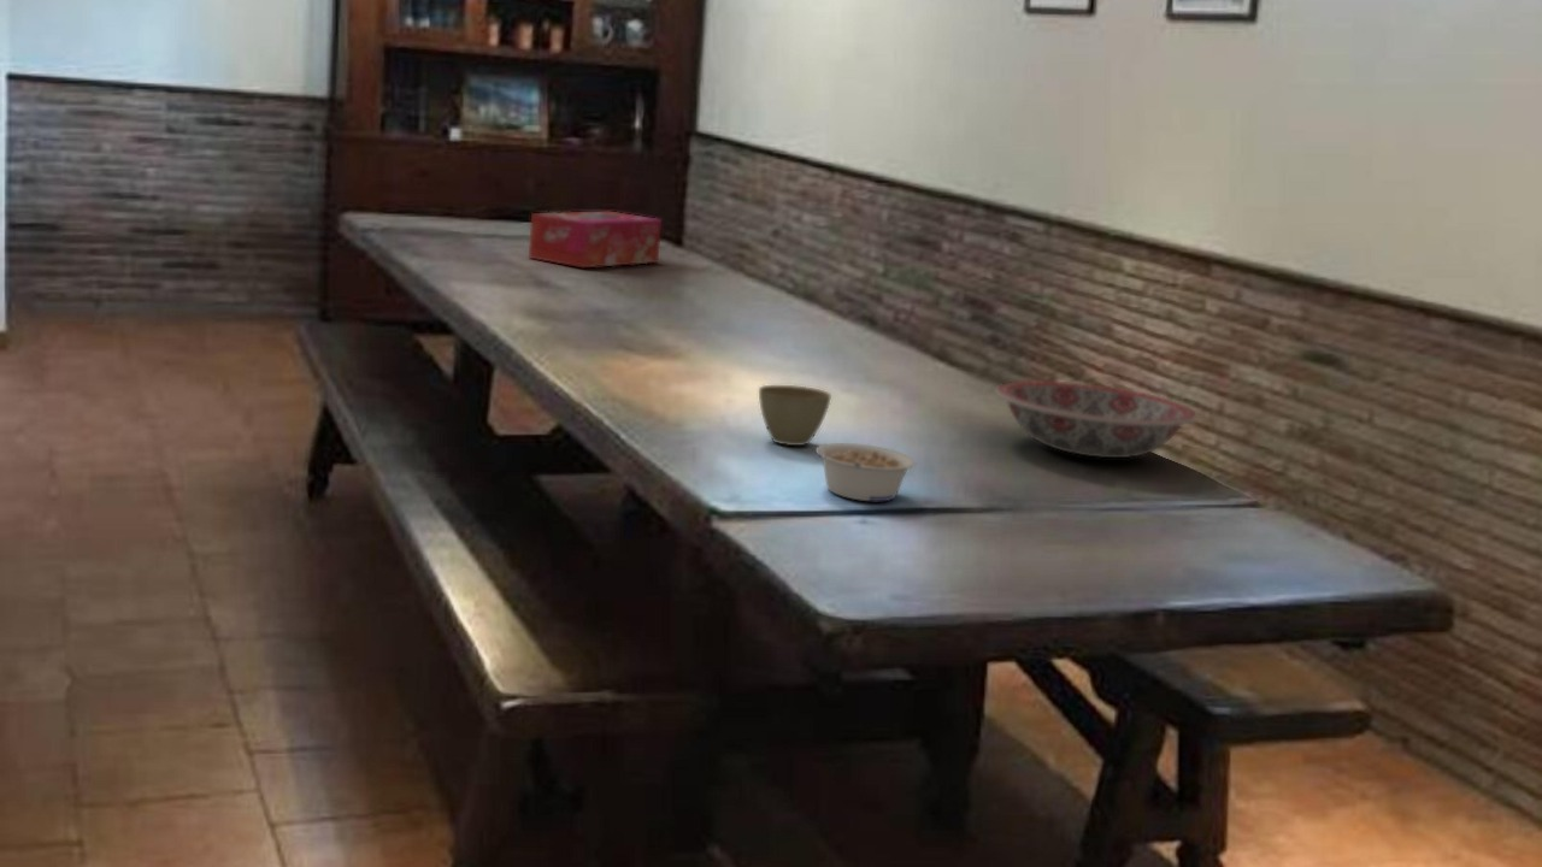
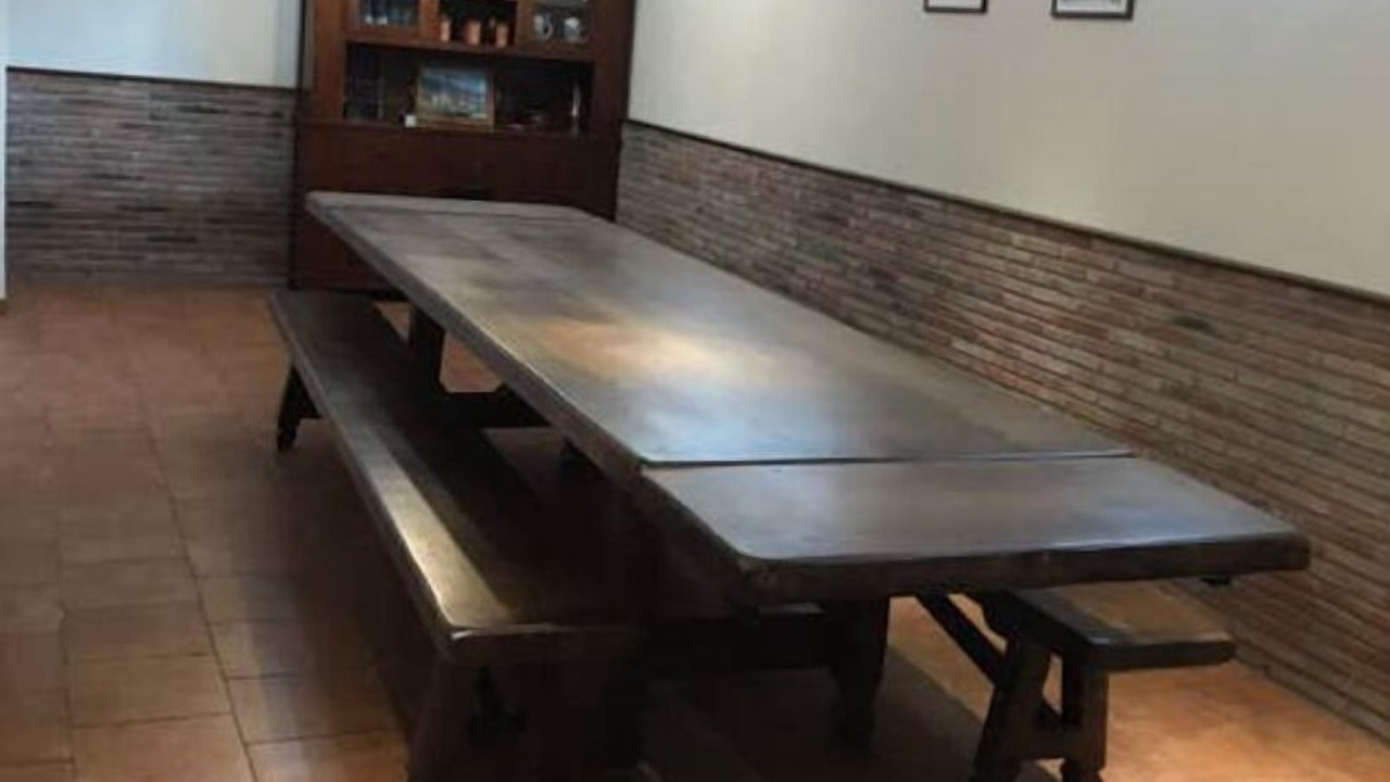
- tissue box (596, 238)
- flower pot (791, 415)
- ceramic bowl (1091, 426)
- legume (865, 471)
